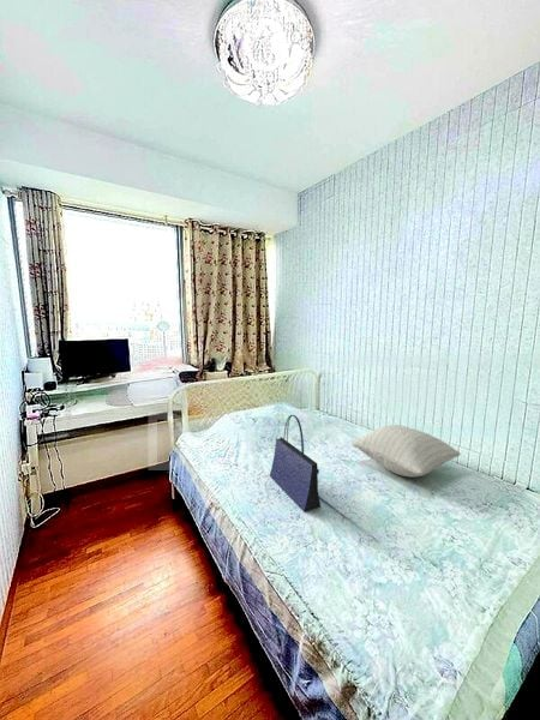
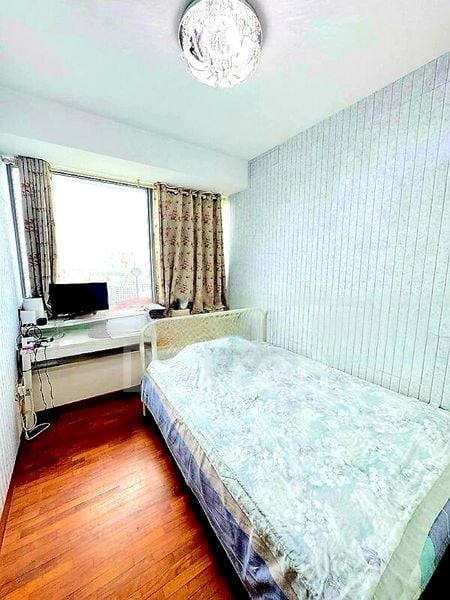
- pillow (403, 448)
- tote bag (295, 454)
